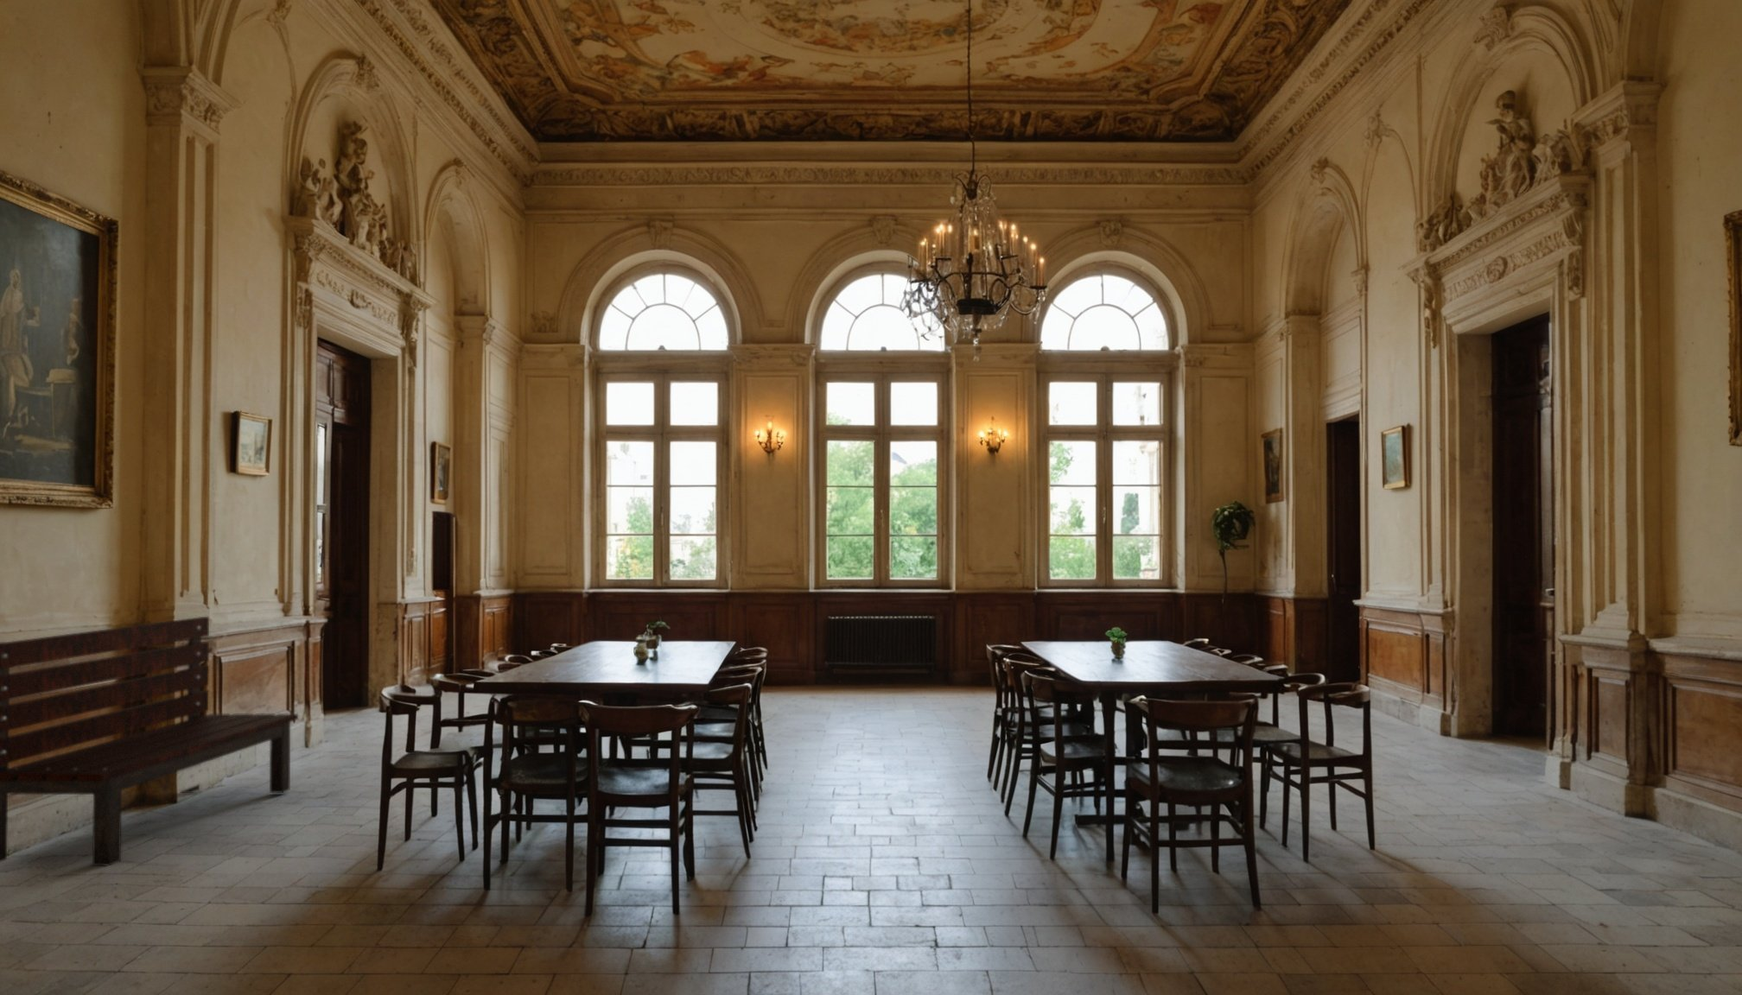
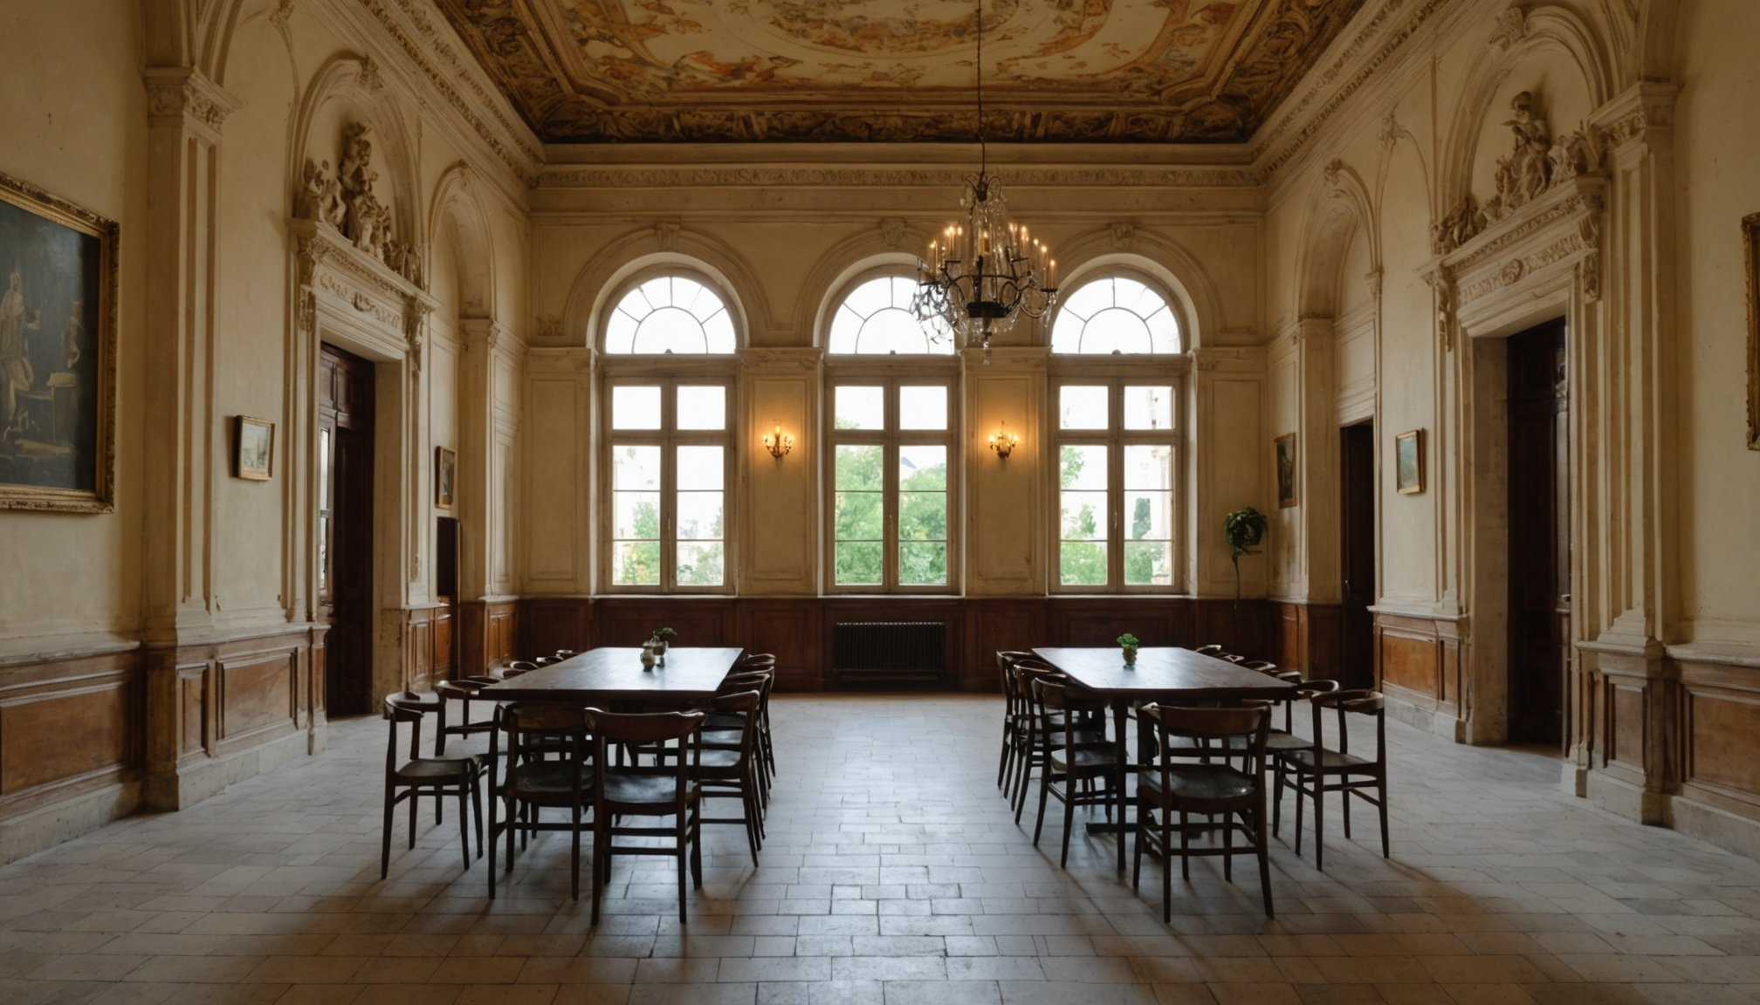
- bench (154, 724)
